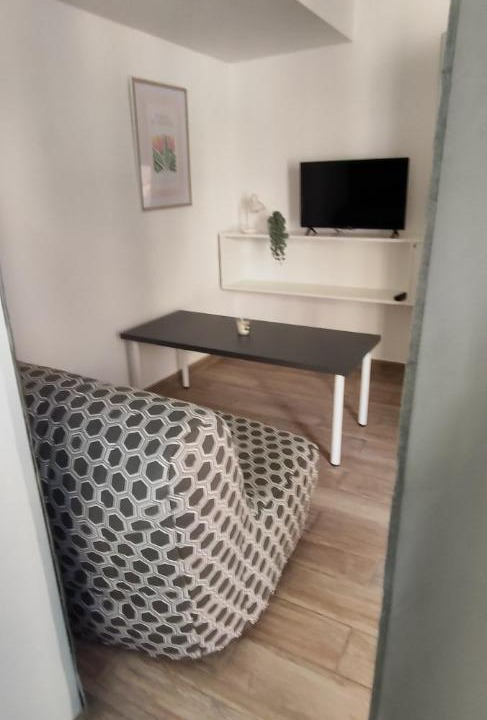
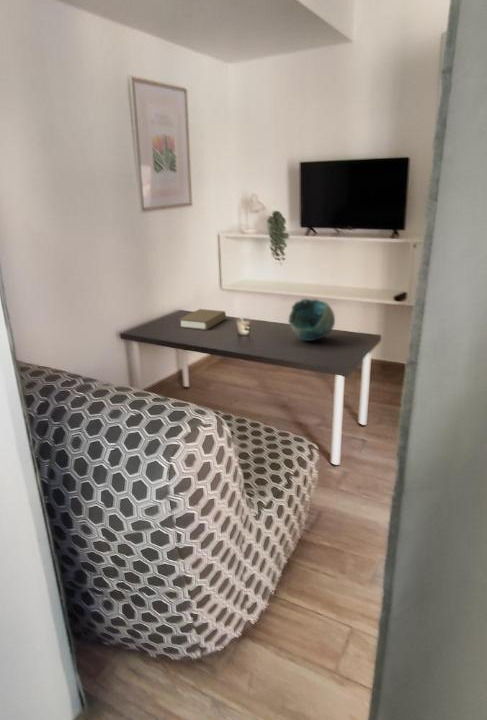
+ book (203, 319)
+ decorative bowl (312, 320)
